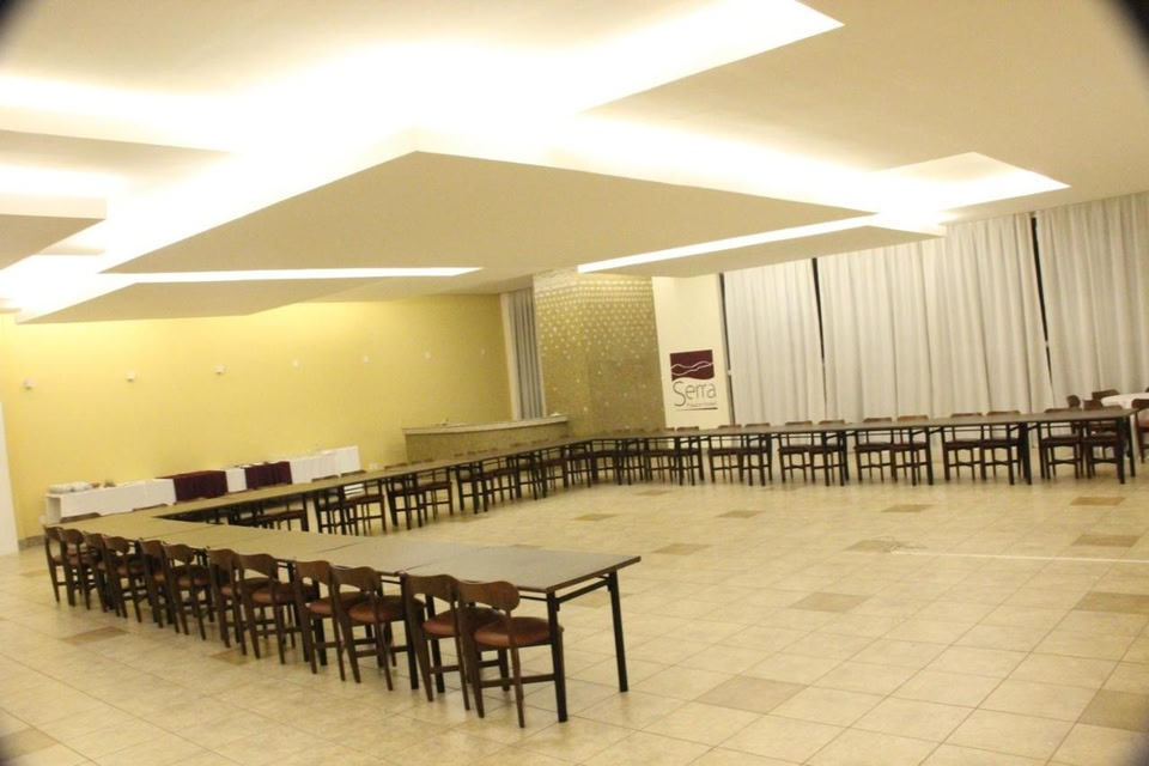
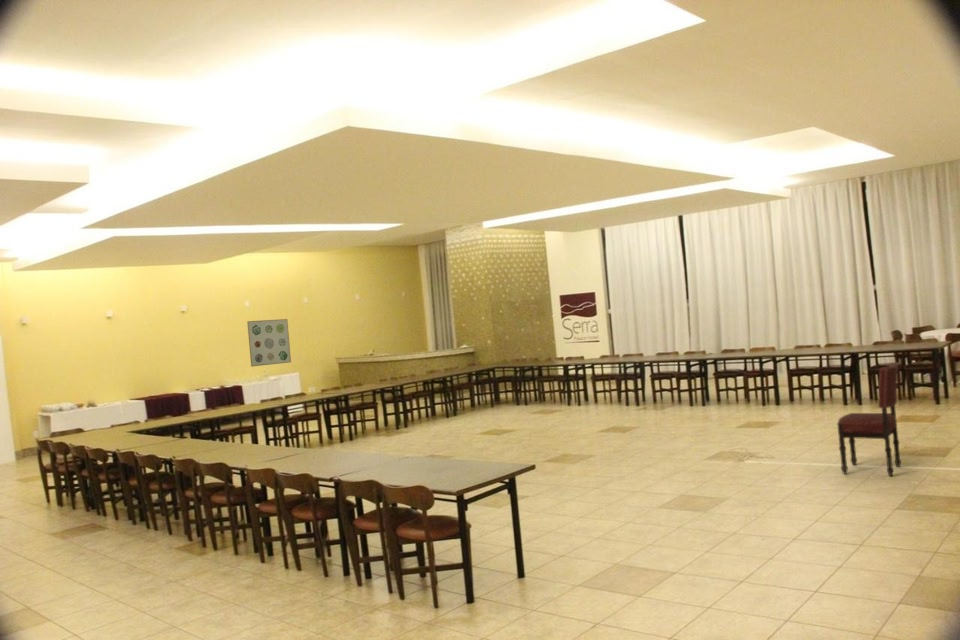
+ dining chair (869, 418)
+ wall art (269, 342)
